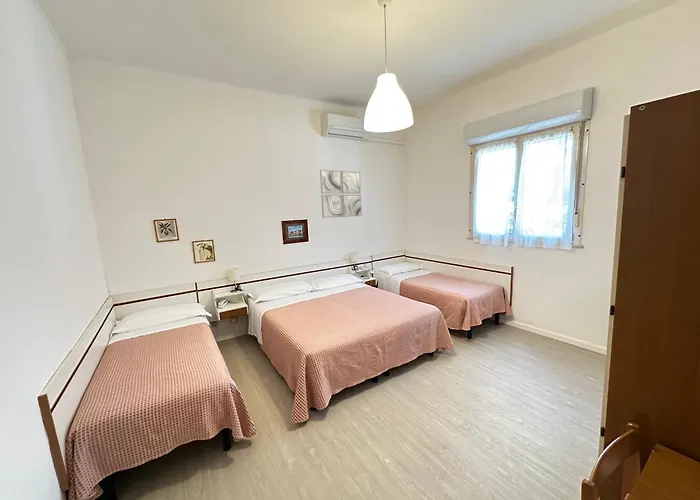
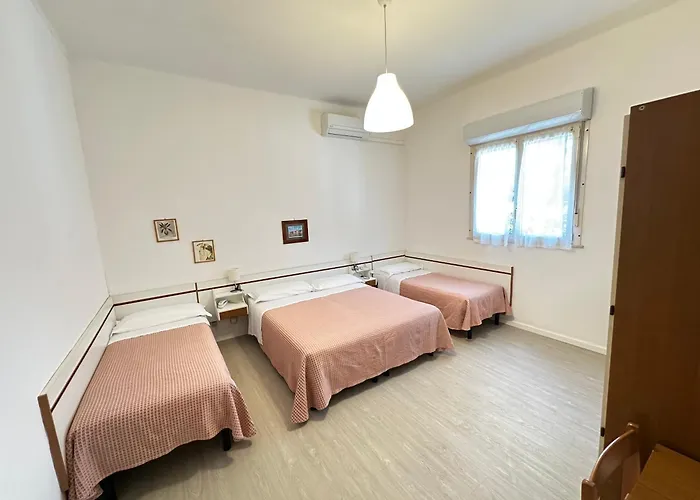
- wall art (342, 193)
